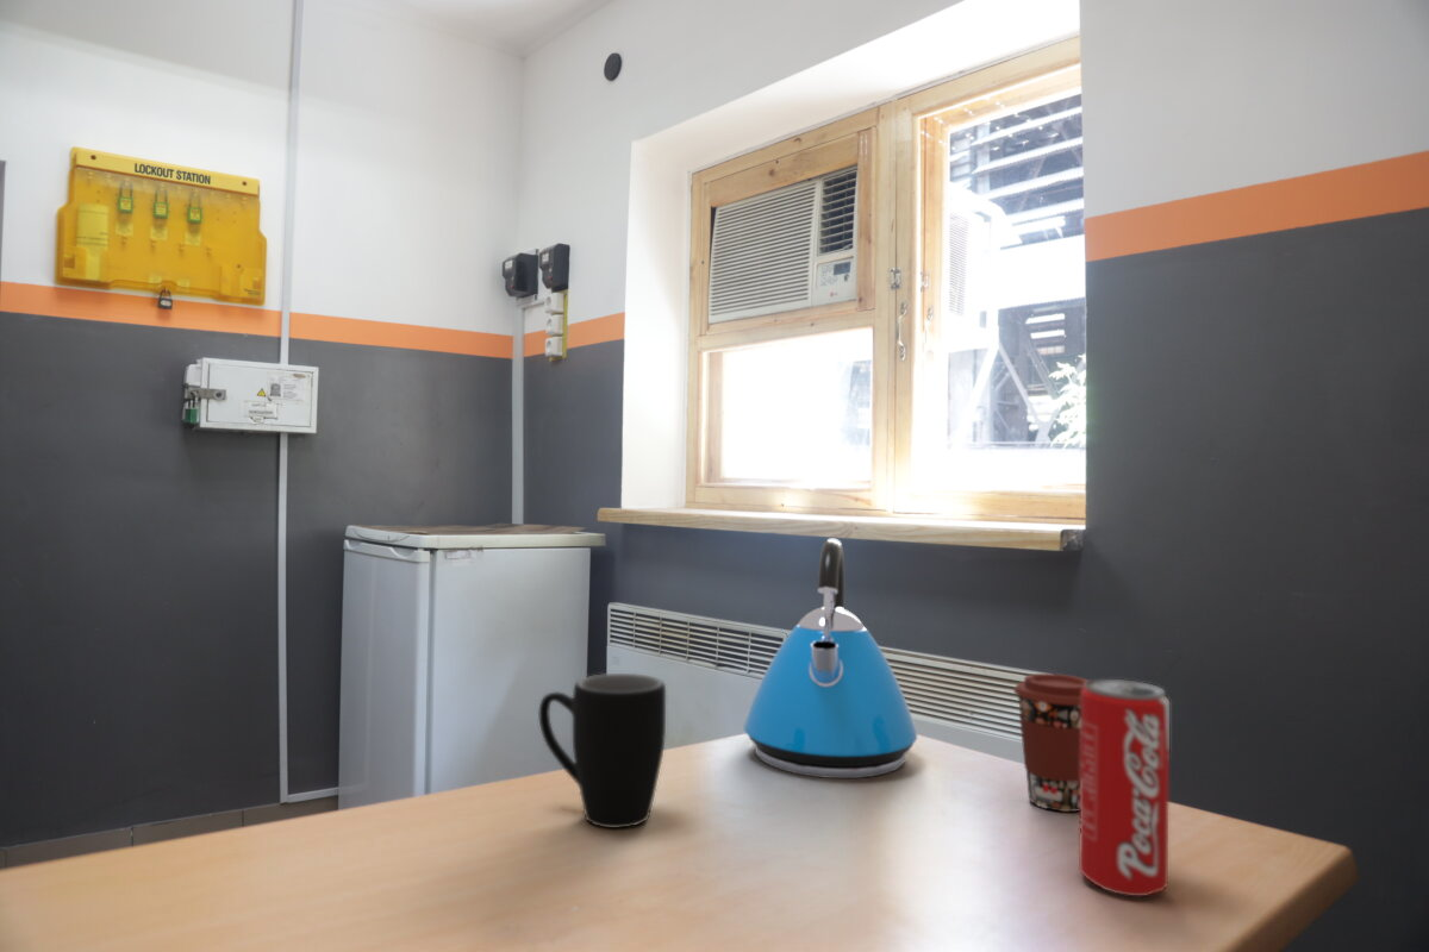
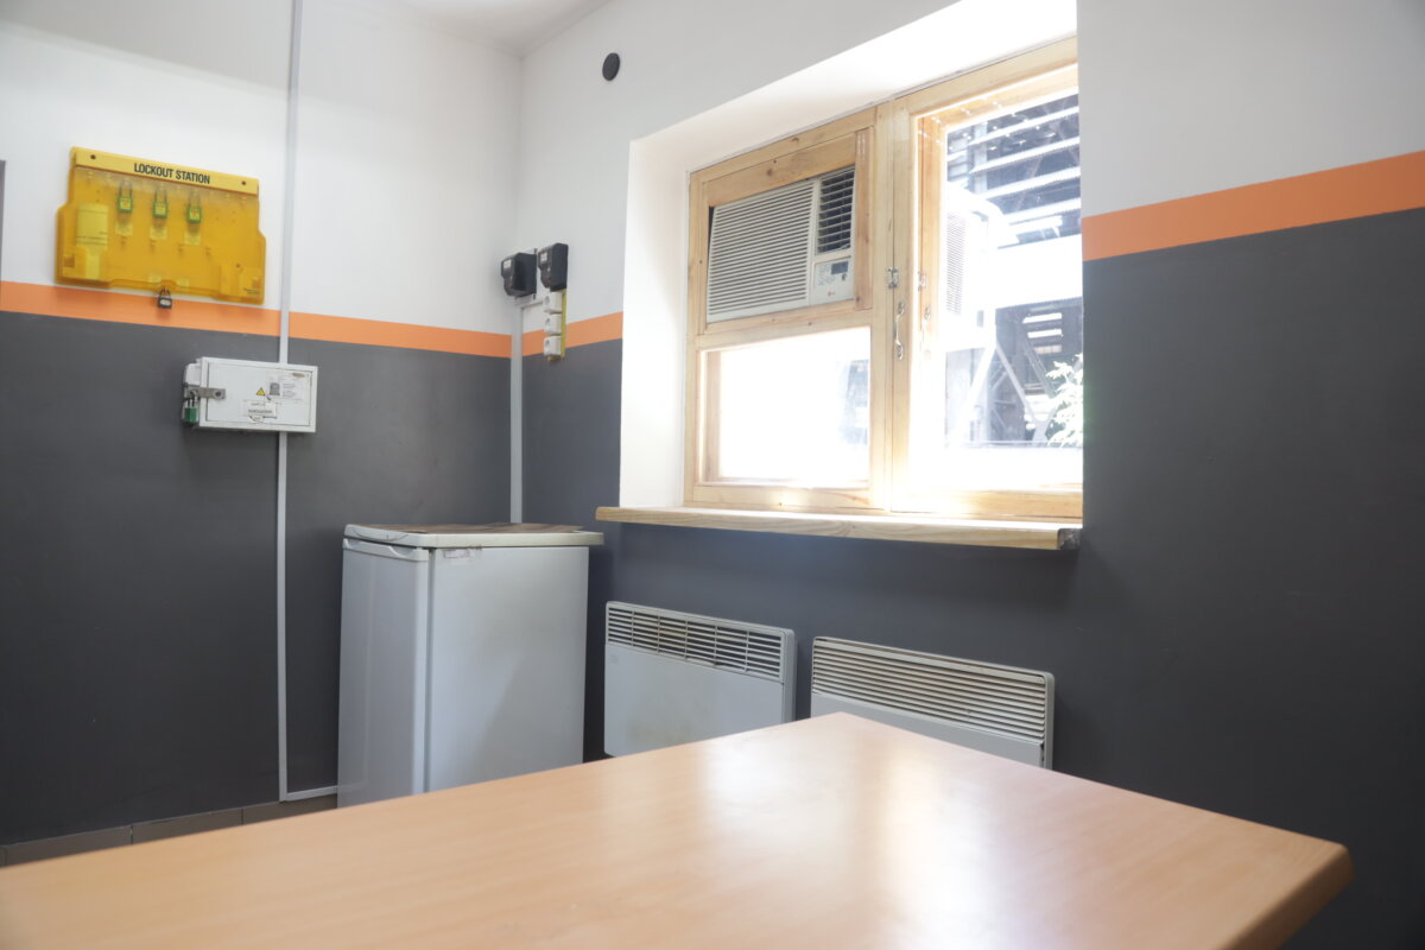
- kettle (830, 645)
- coffee cup (1057, 740)
- beverage can (1123, 784)
- mug (598, 746)
